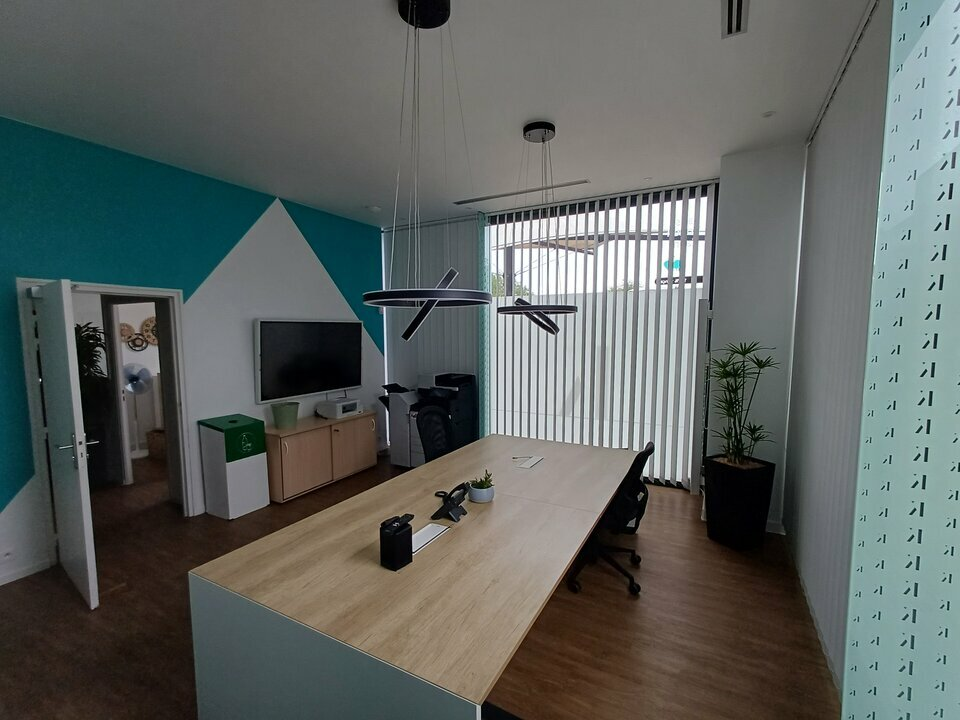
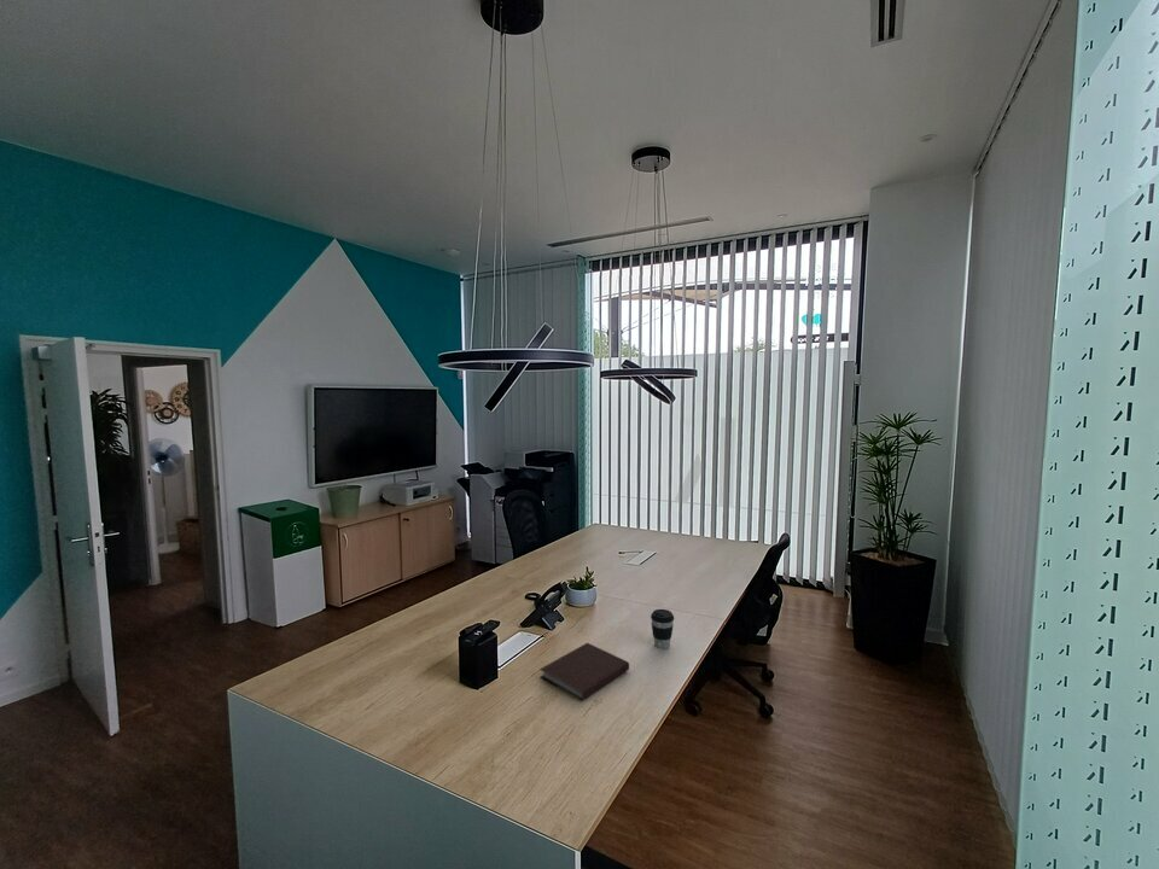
+ coffee cup (662, 629)
+ notebook (584, 669)
